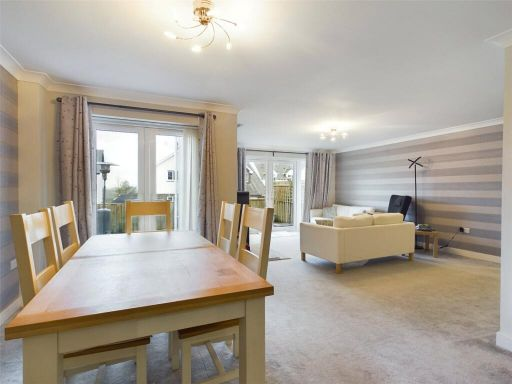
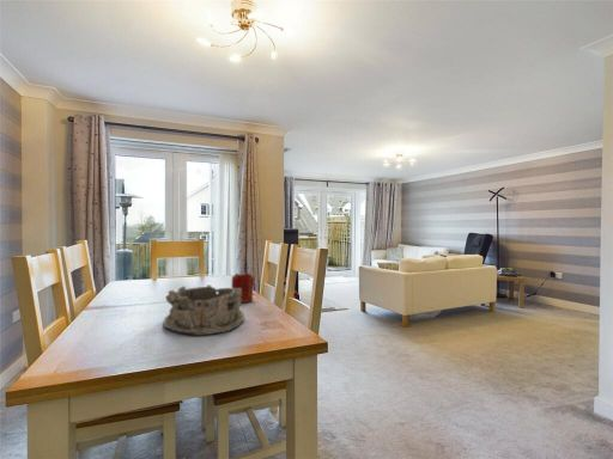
+ candle (242, 284)
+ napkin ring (205, 304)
